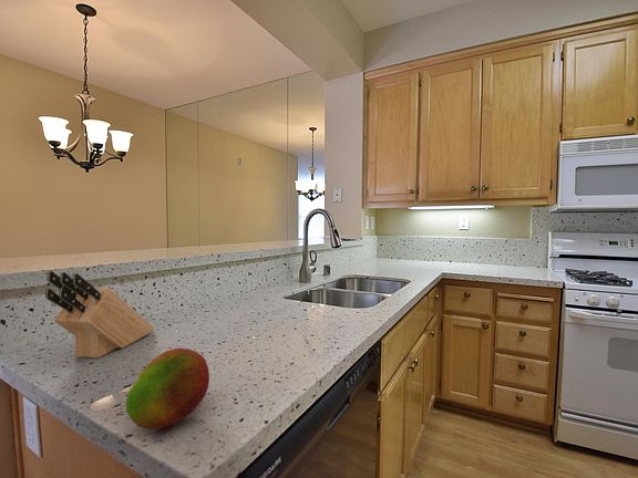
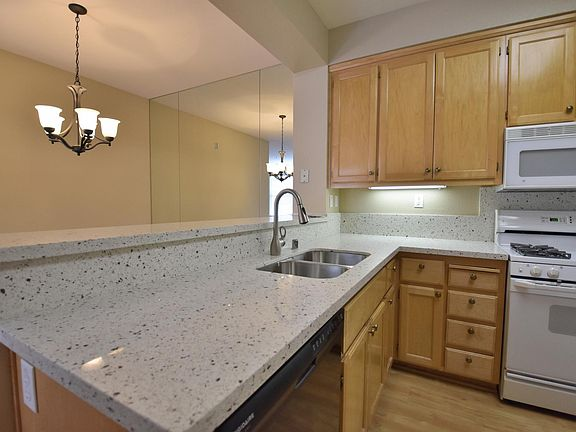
- knife block (103, 306)
- fruit (171, 386)
